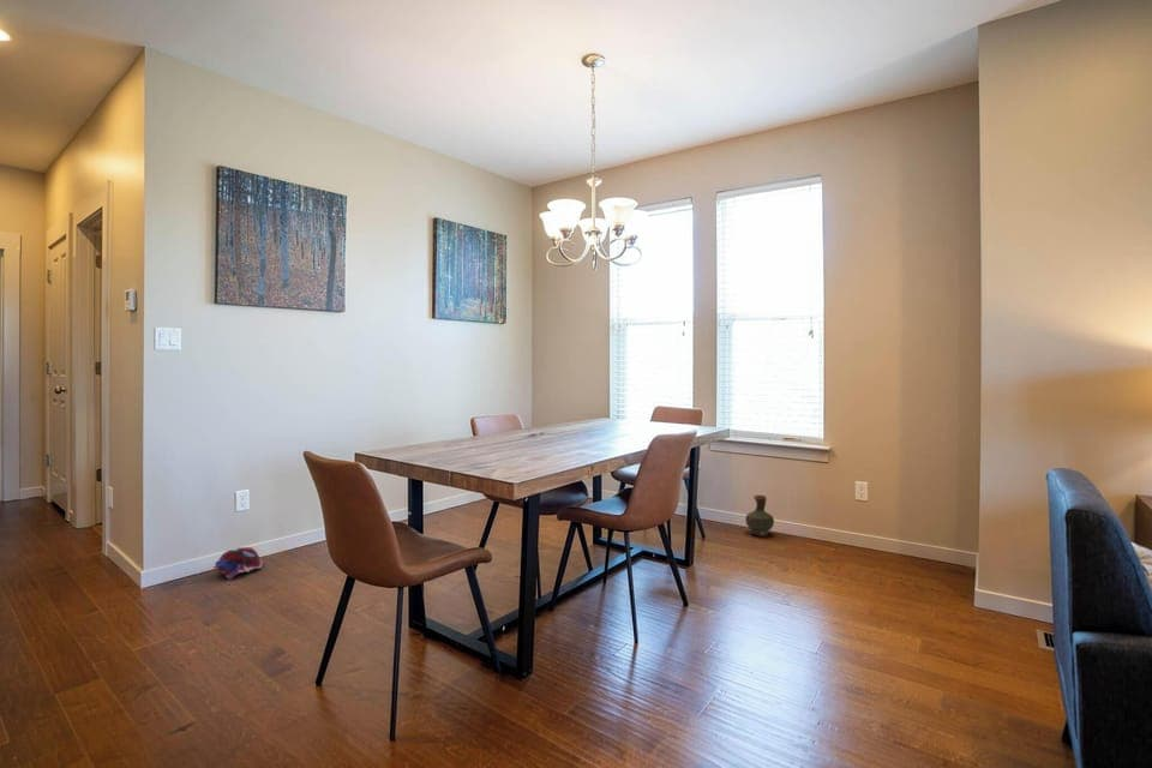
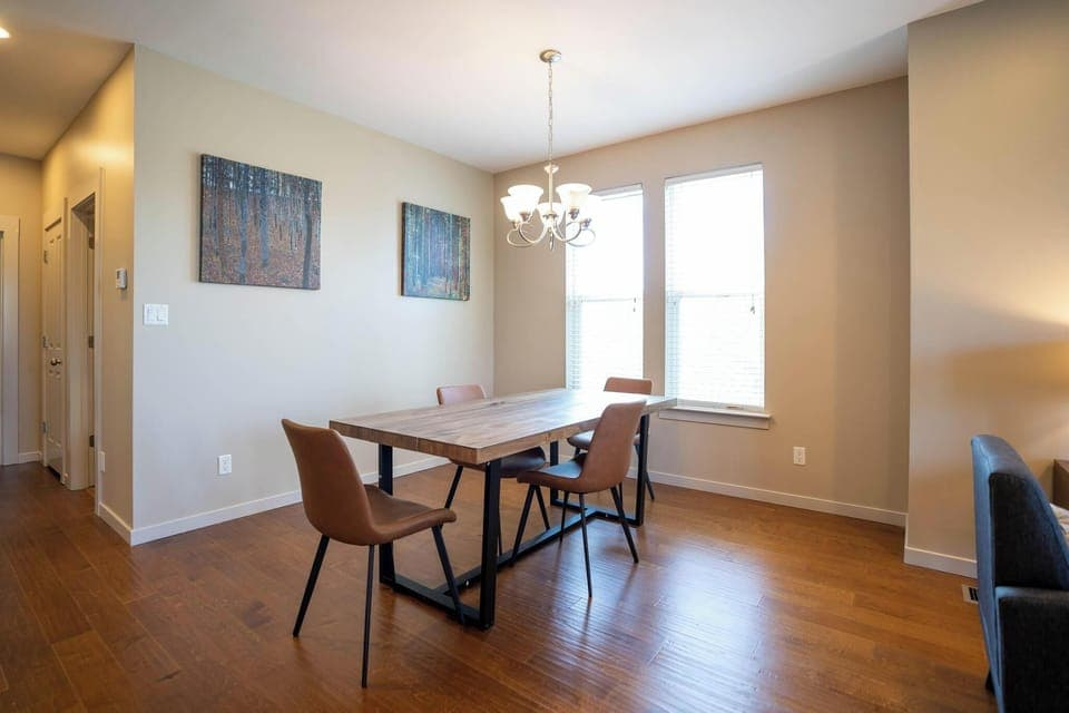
- ceramic jug (760, 515)
- plush toy (236, 560)
